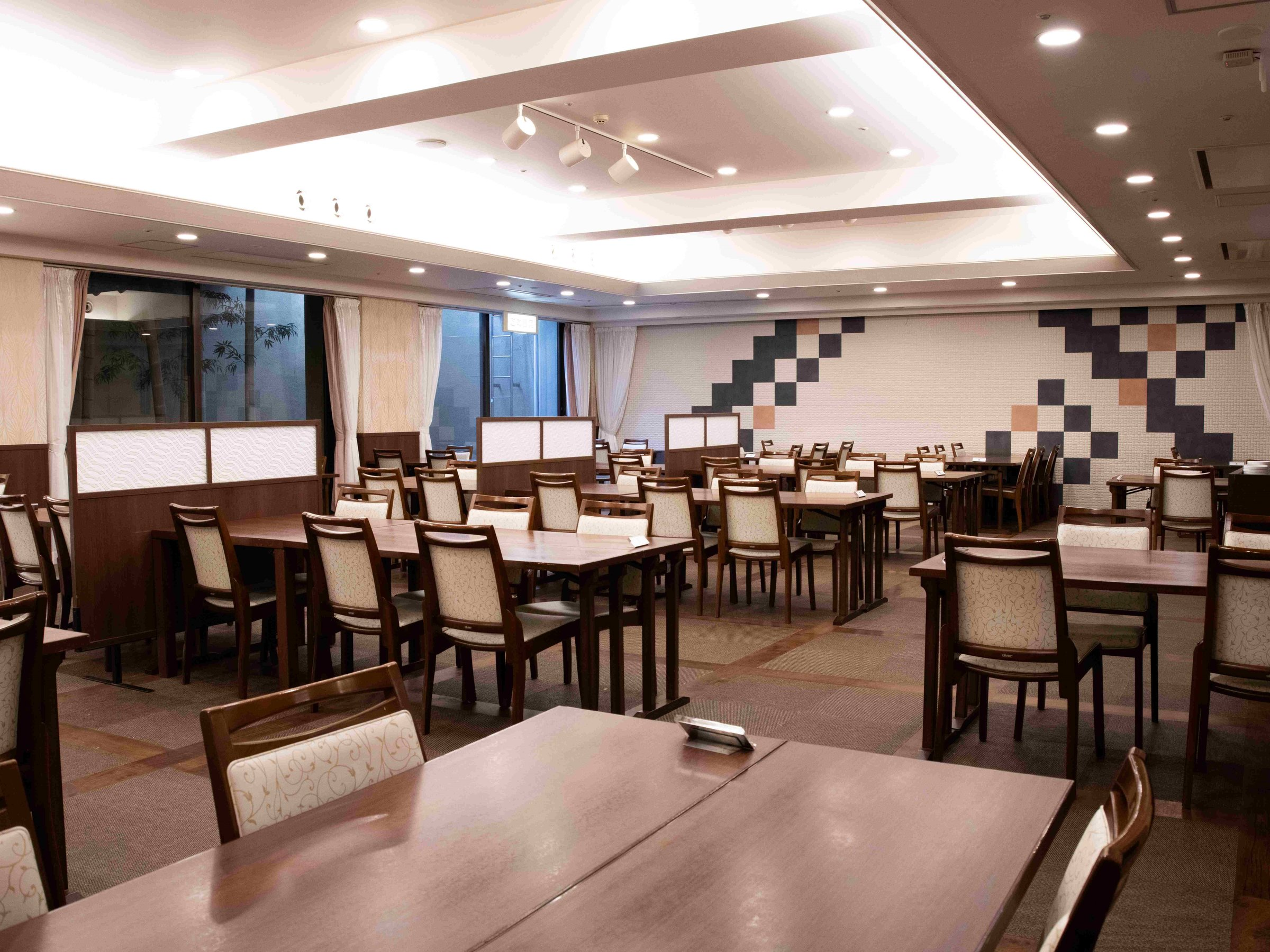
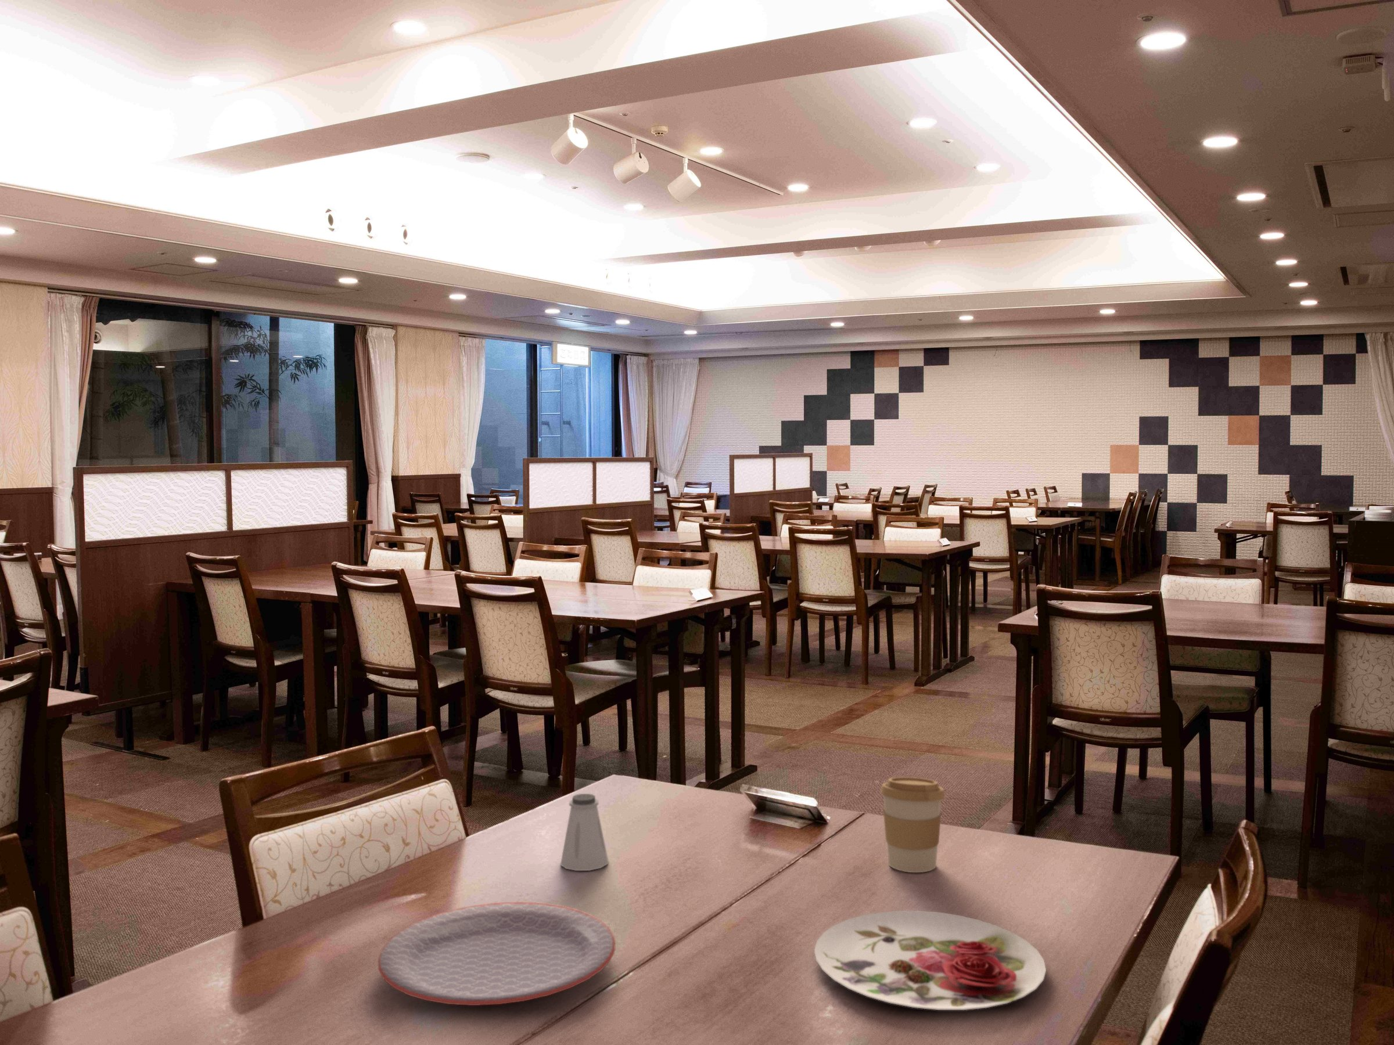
+ plate (499, 956)
+ coffee cup (912, 821)
+ plate (928, 954)
+ saltshaker (584, 830)
